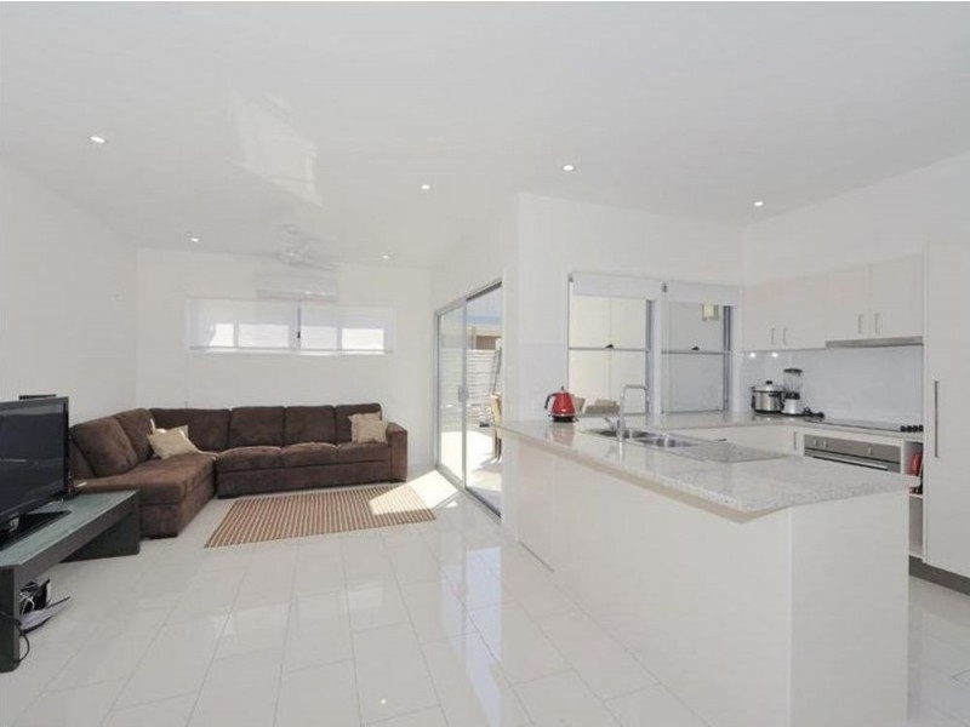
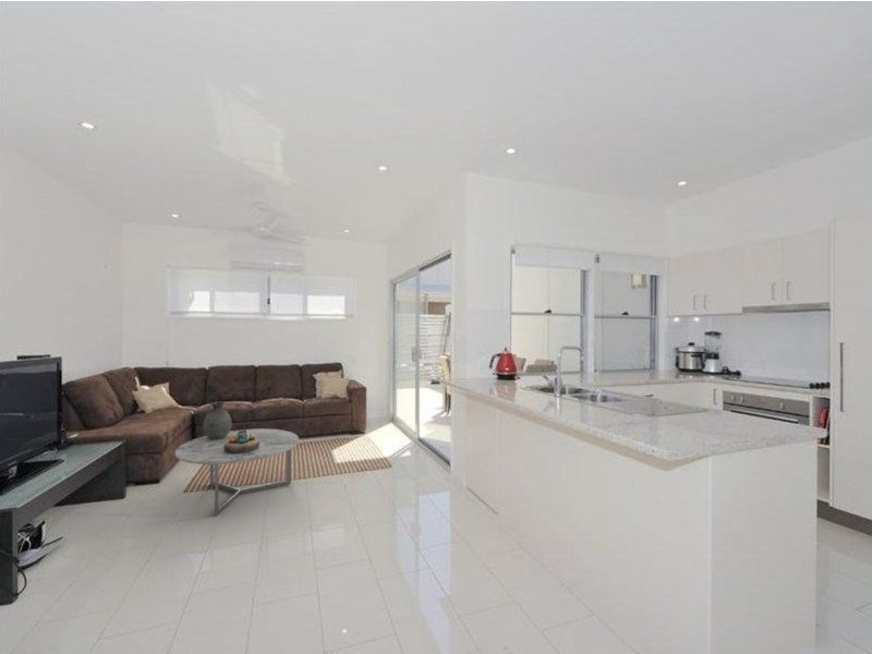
+ decorative bowl (242, 438)
+ coffee table (238, 462)
+ vase (217, 420)
